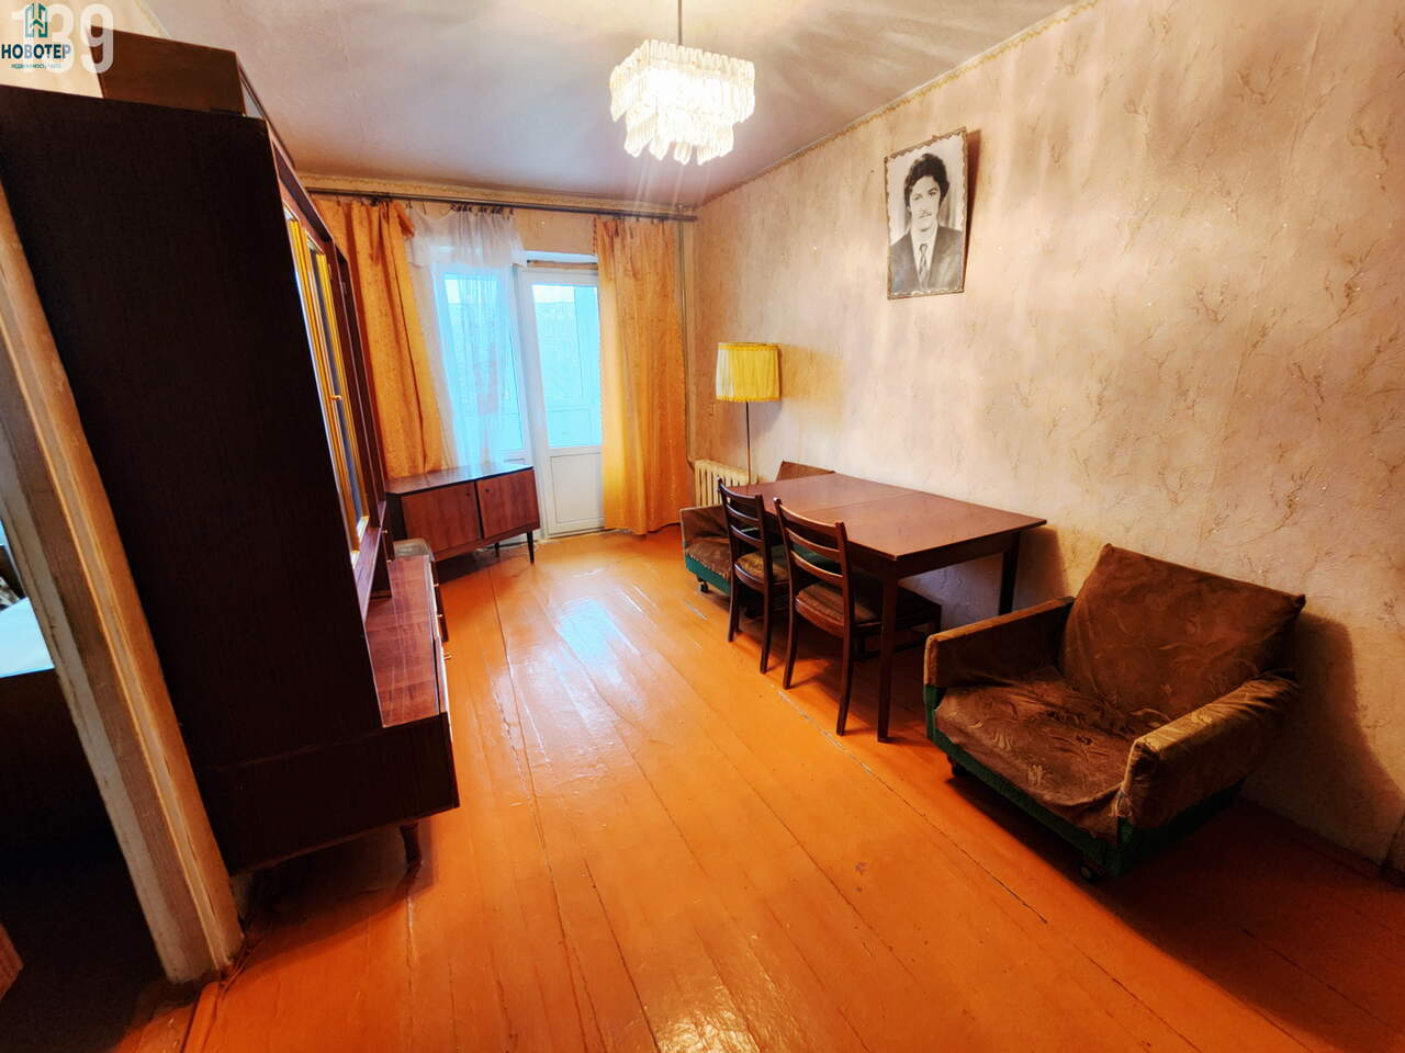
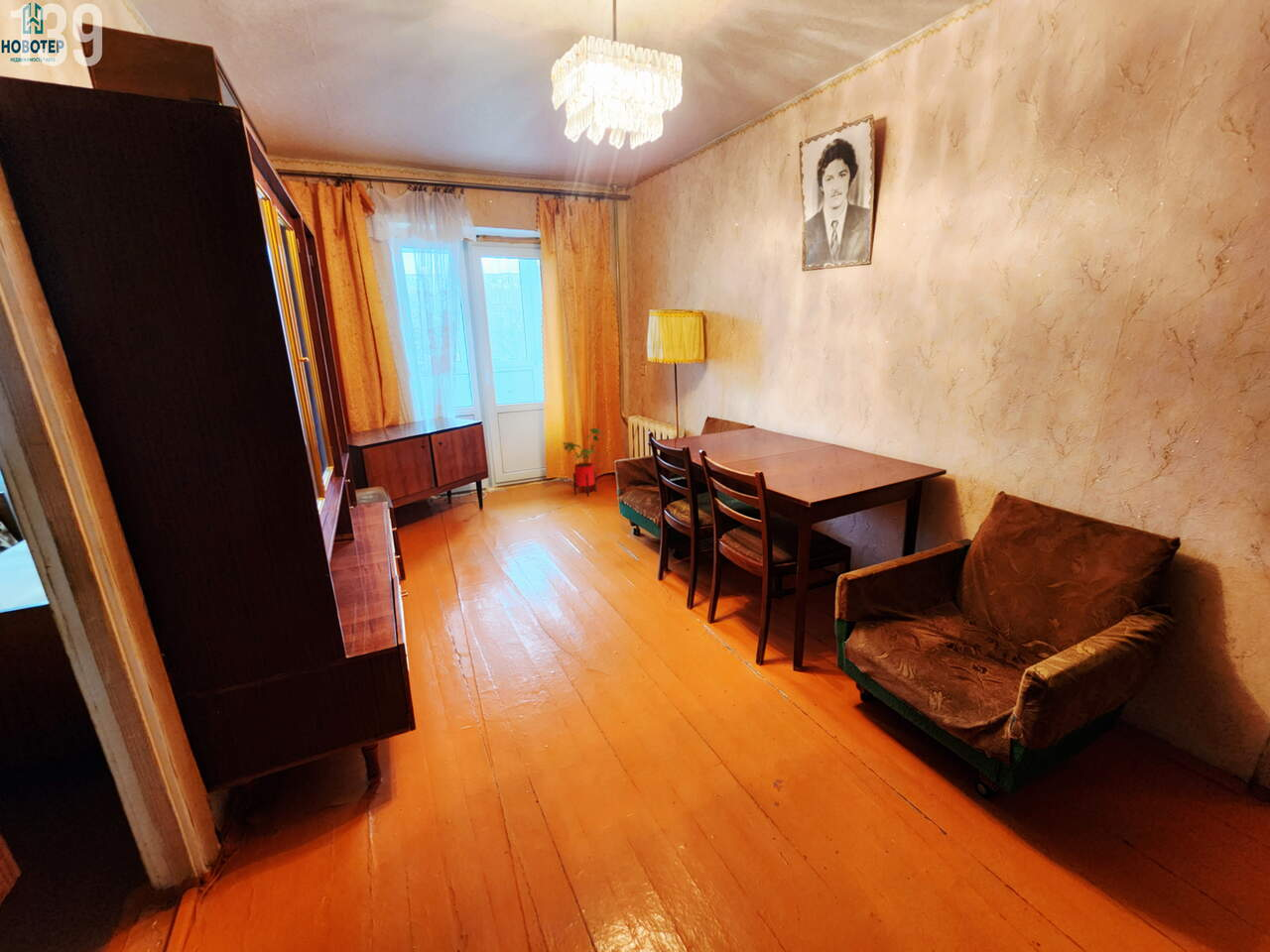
+ house plant (586, 461)
